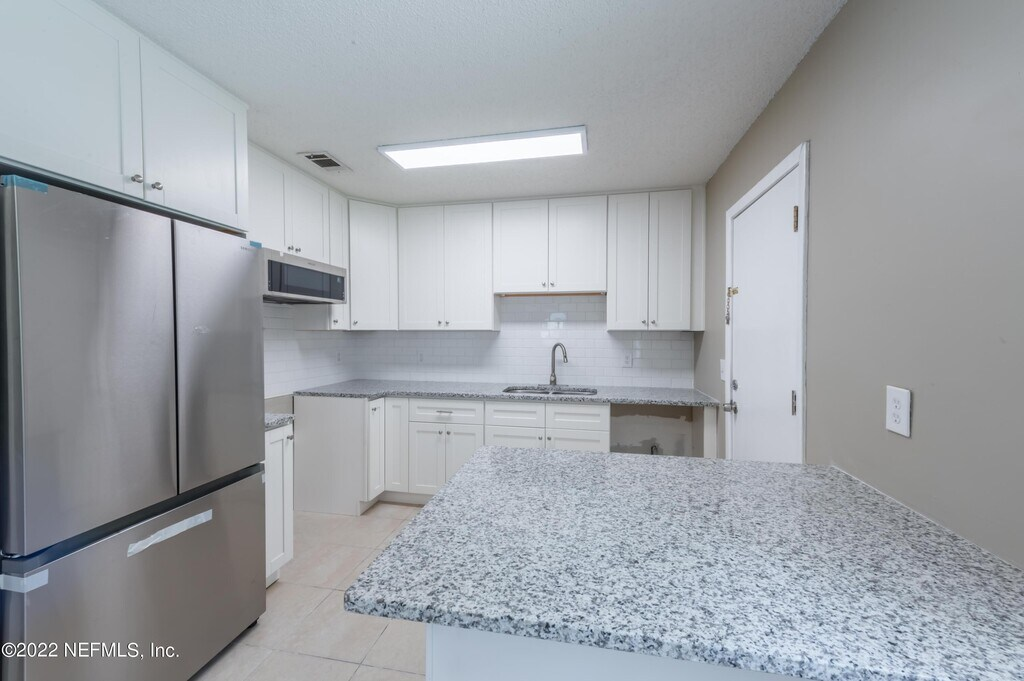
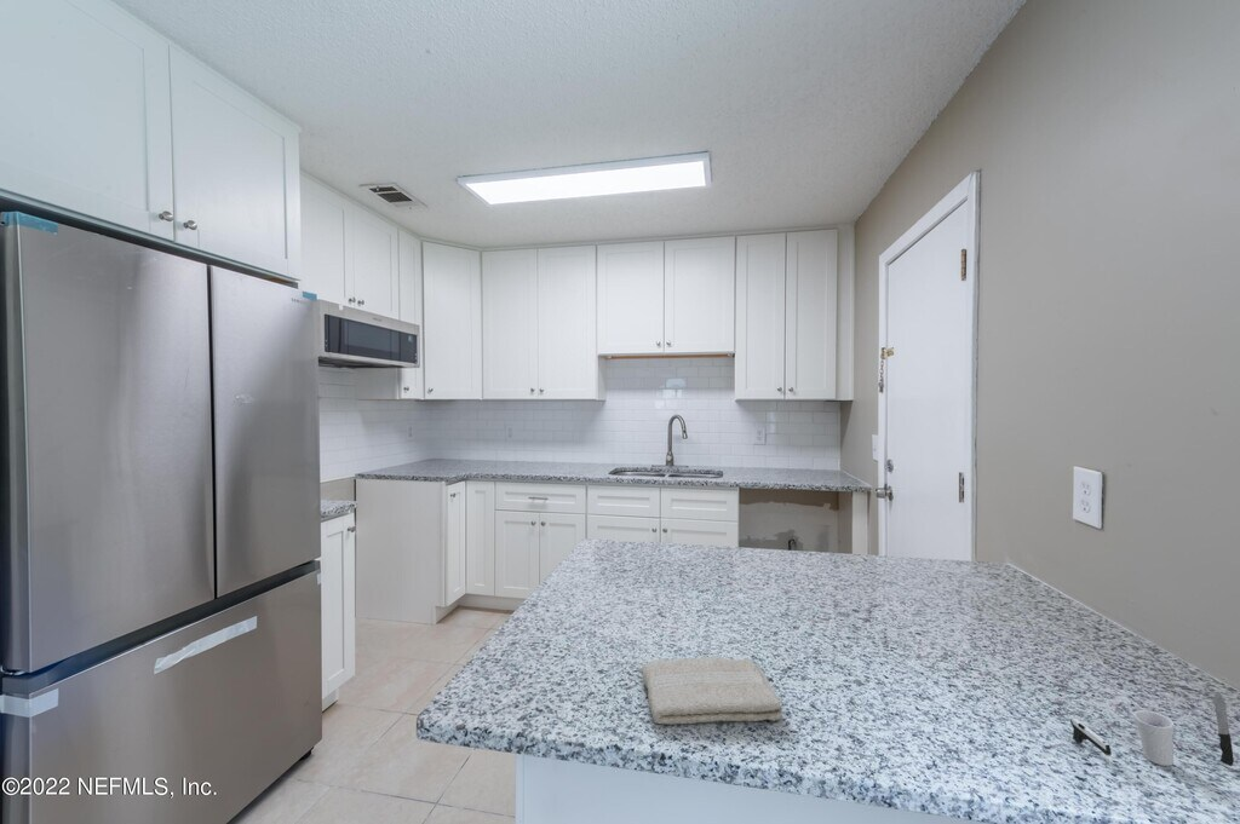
+ washcloth (708, 687)
+ cup (1158, 722)
